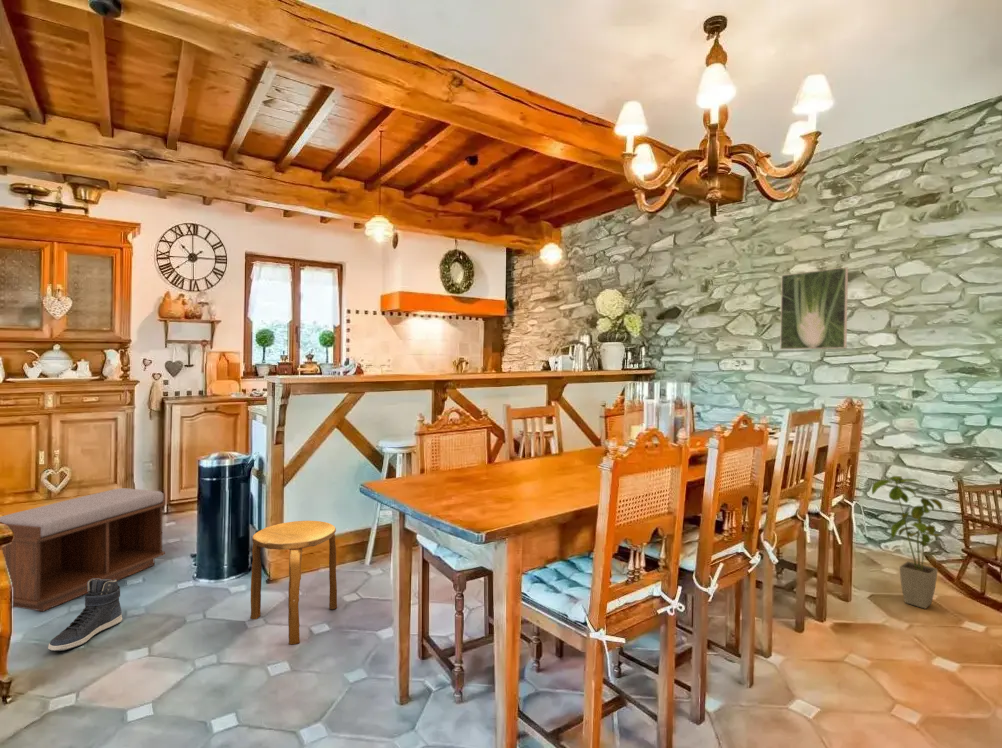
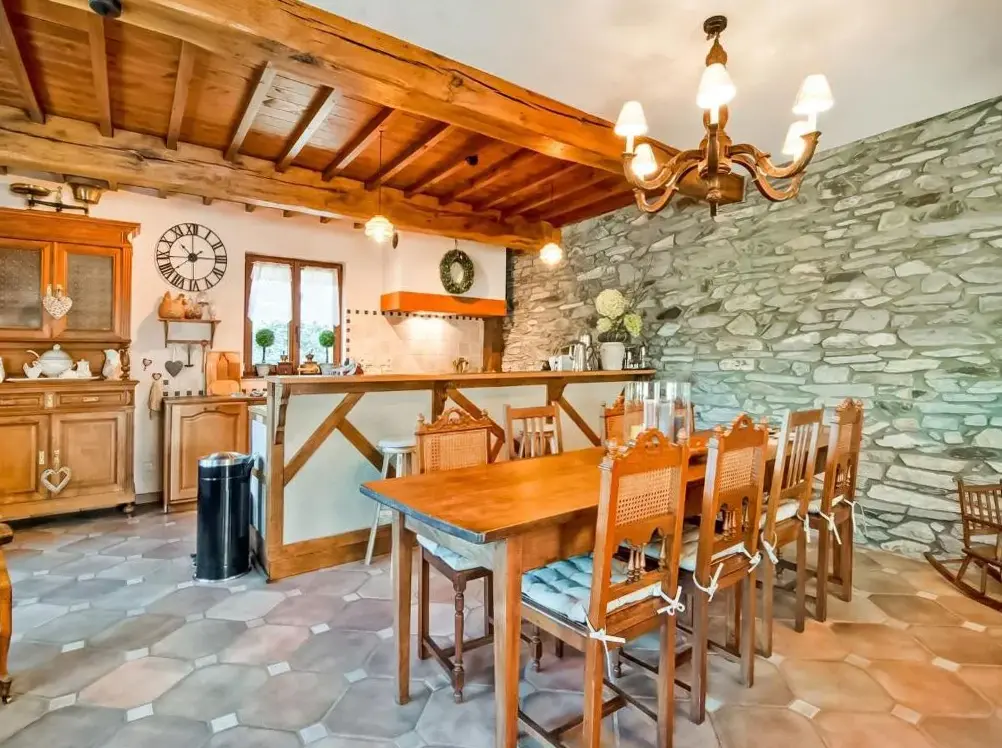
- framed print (812, 310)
- house plant (909, 541)
- sneaker (87, 609)
- stool (293, 577)
- bench (84, 542)
